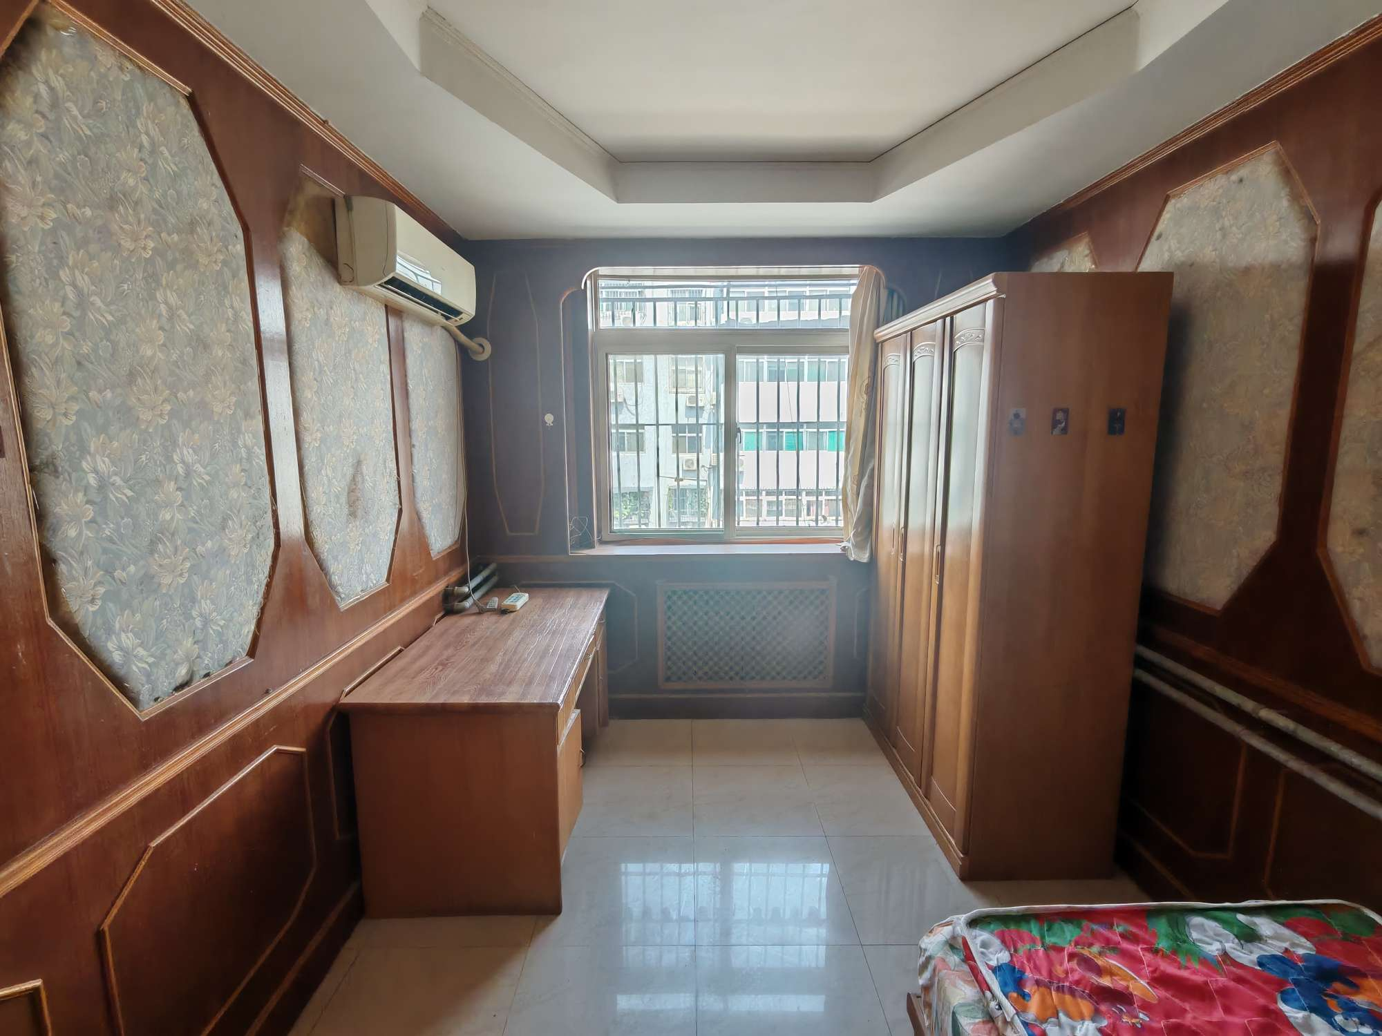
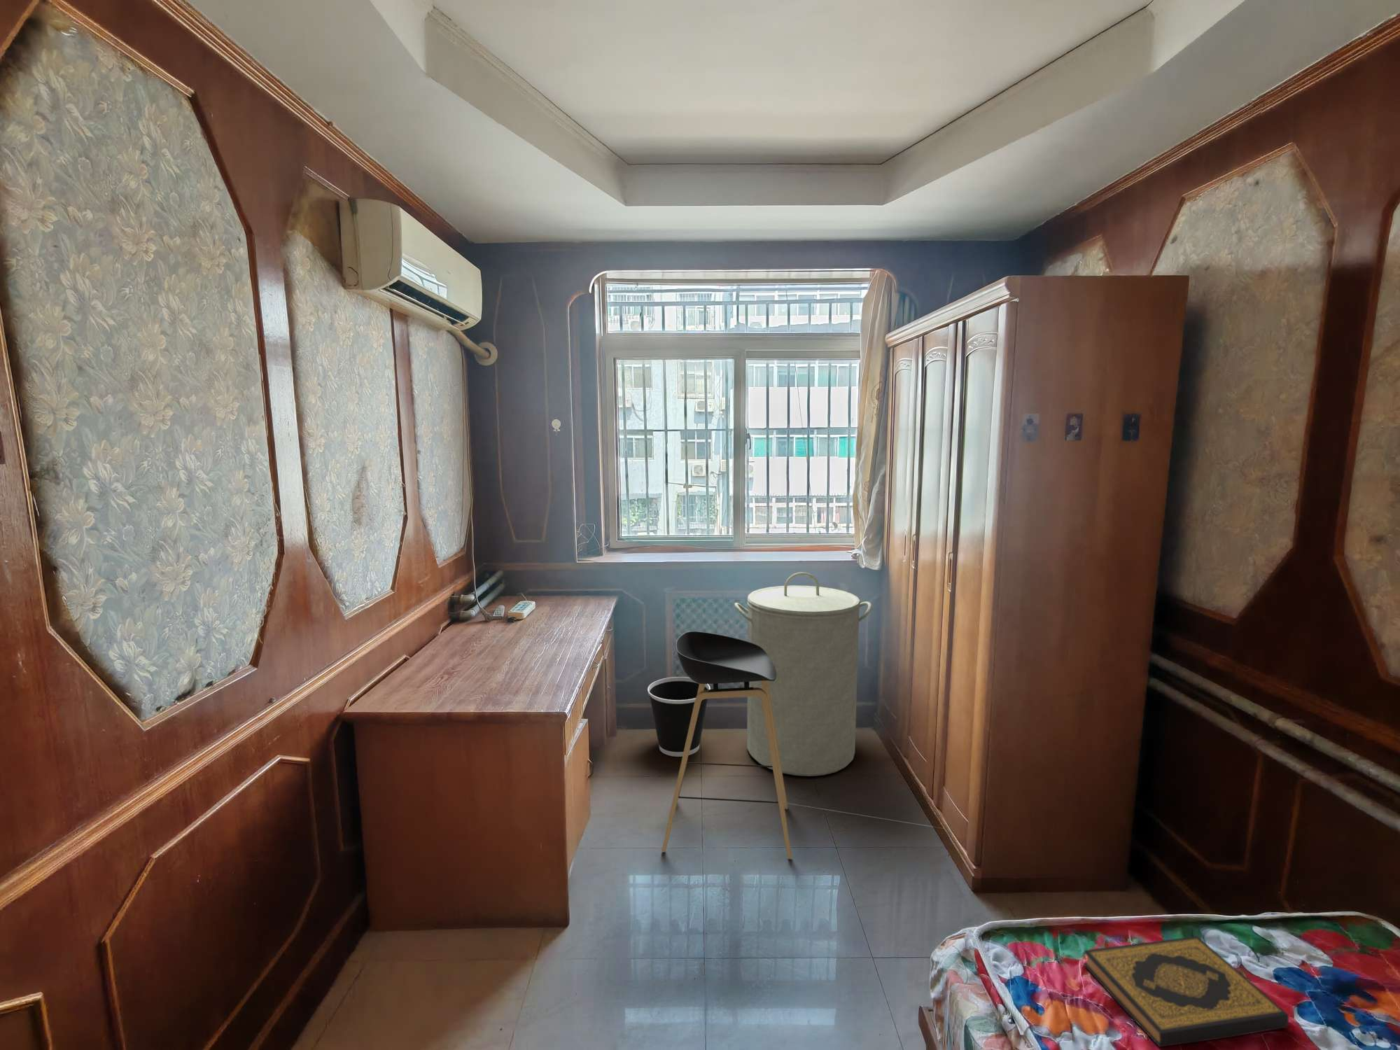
+ hardback book (1180, 987)
+ wastebasket (679, 718)
+ laundry hamper (801, 662)
+ stool (729, 763)
